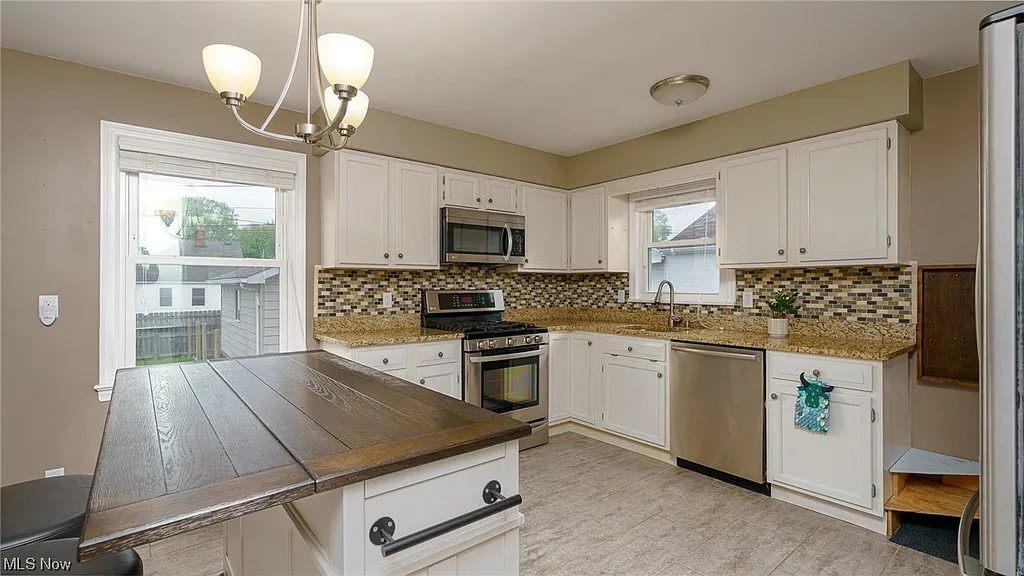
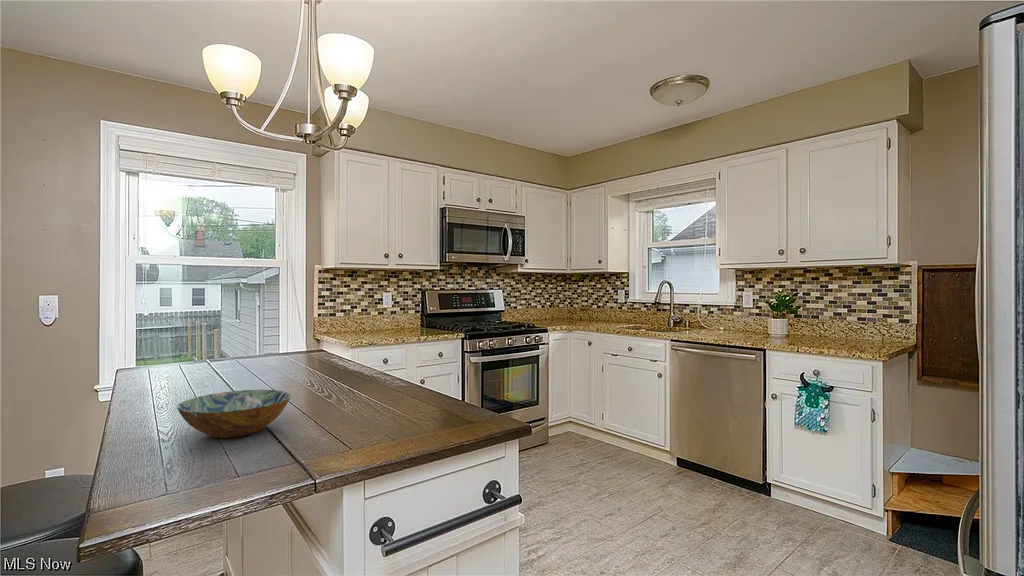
+ bowl (236, 415)
